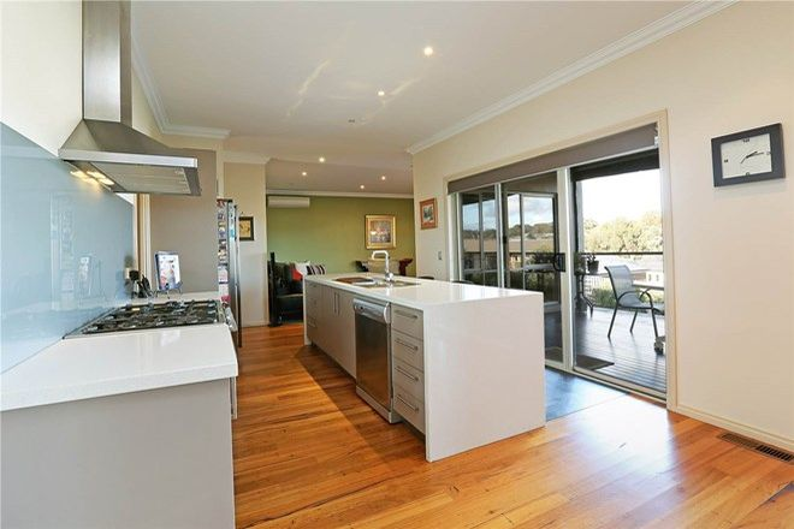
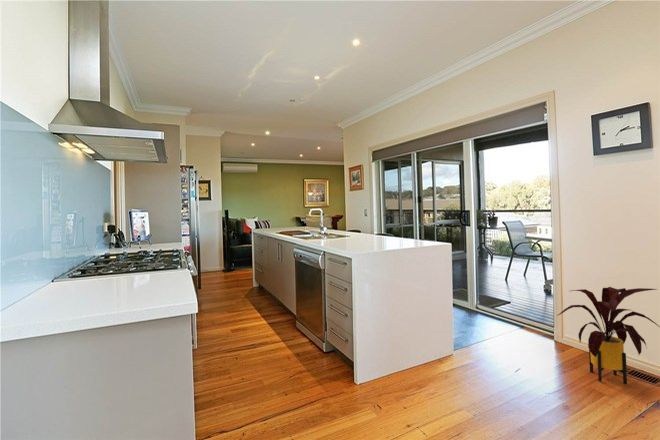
+ house plant (606, 330)
